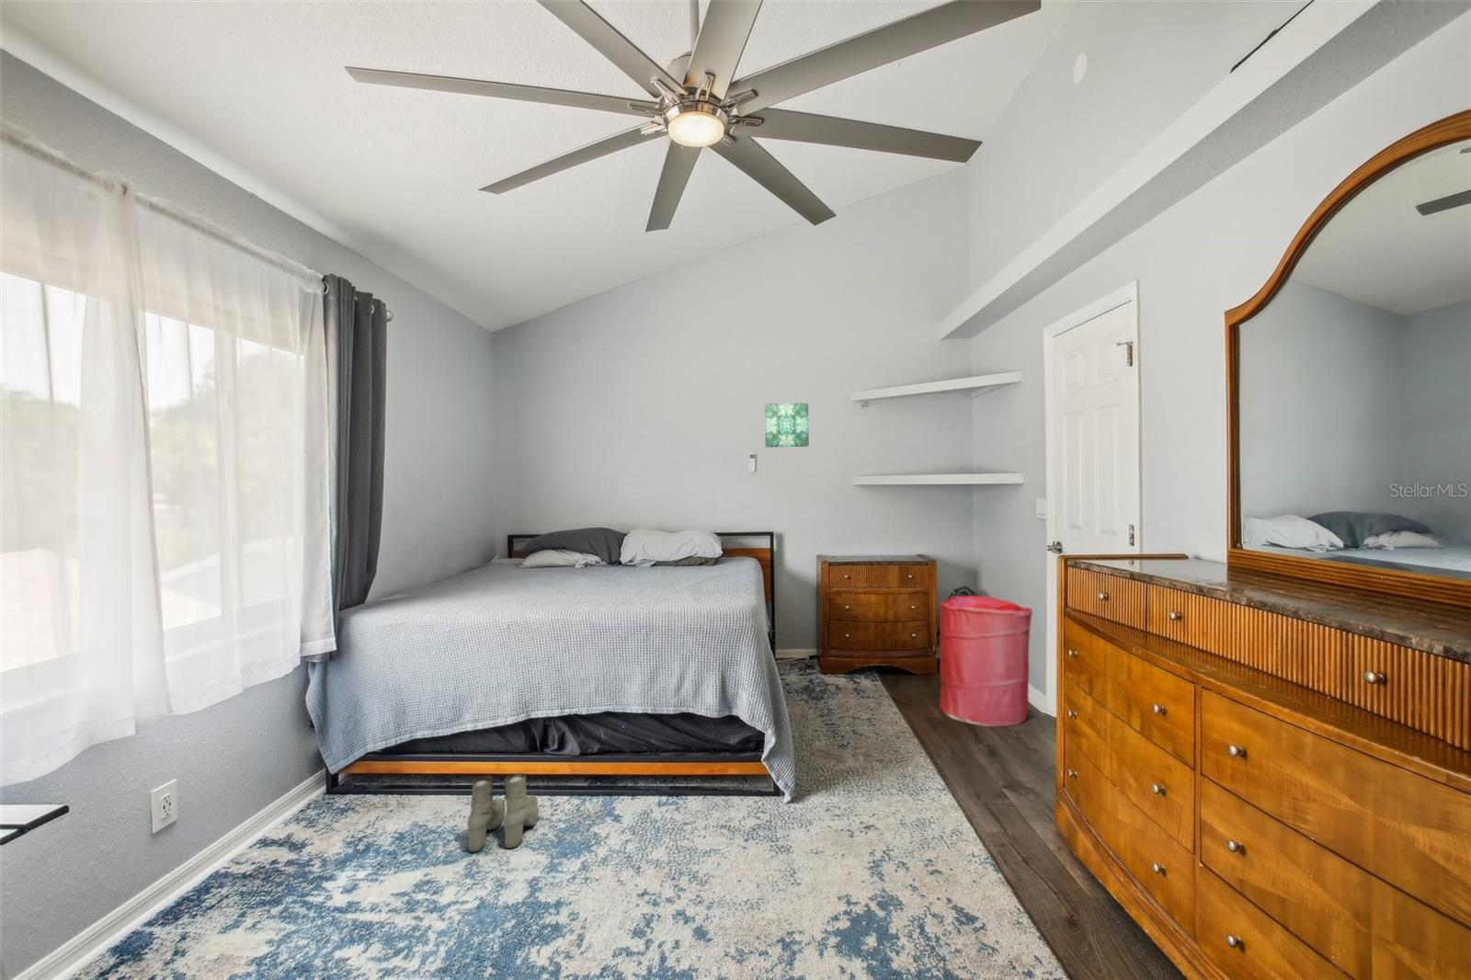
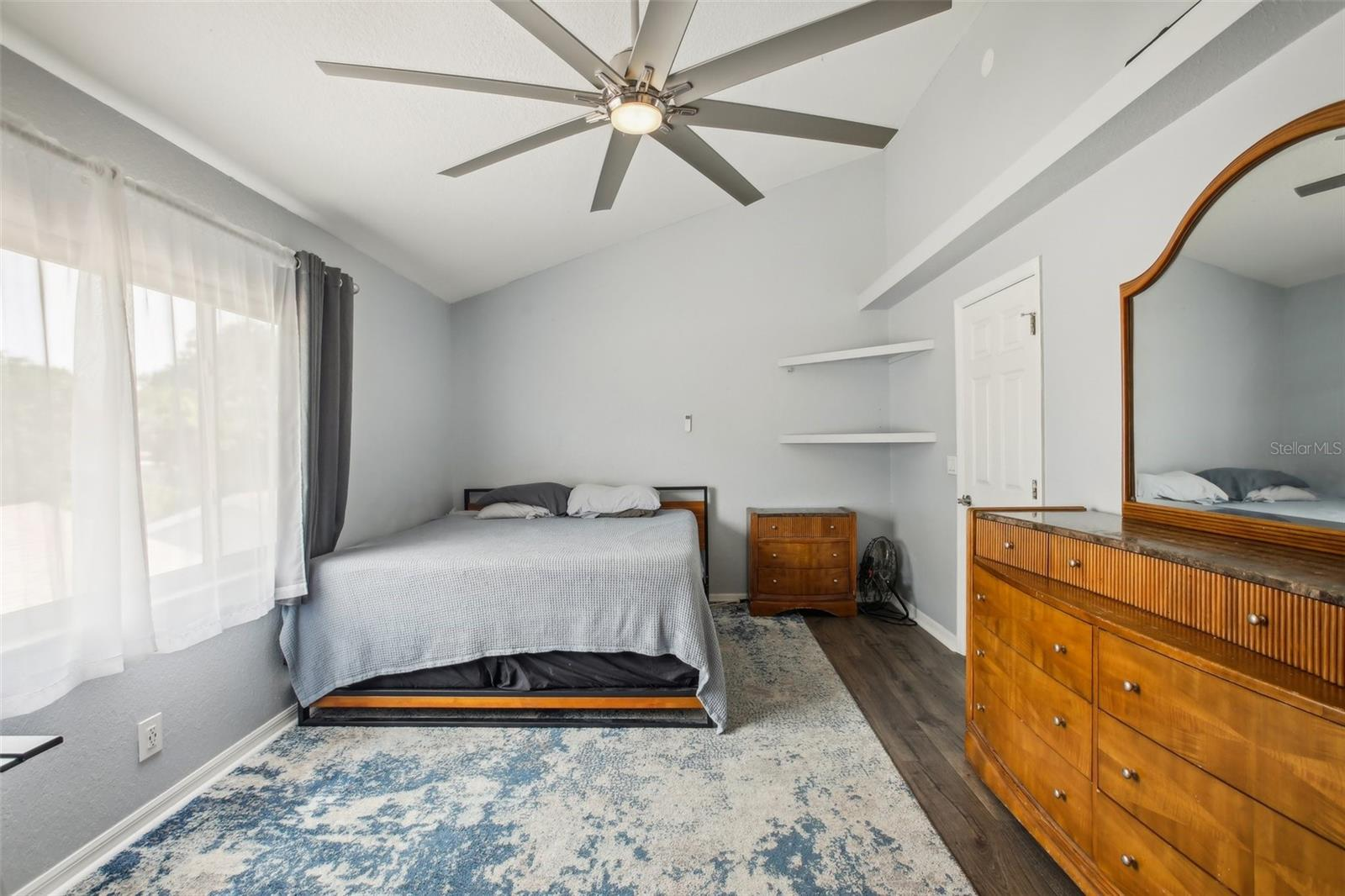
- laundry hamper (983, 654)
- wall art (786, 424)
- boots (504, 801)
